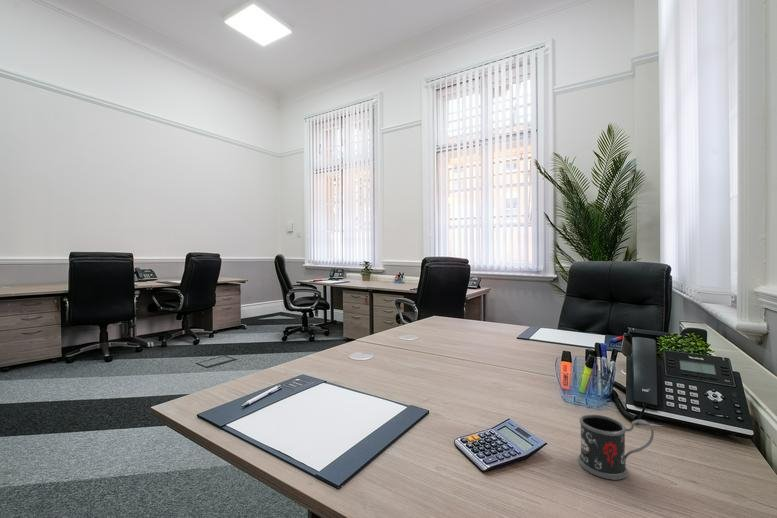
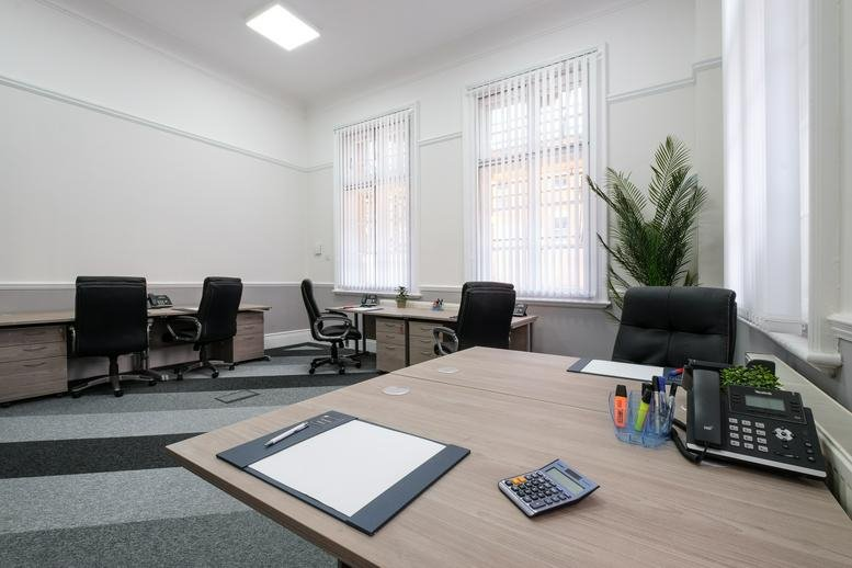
- mug (614, 442)
